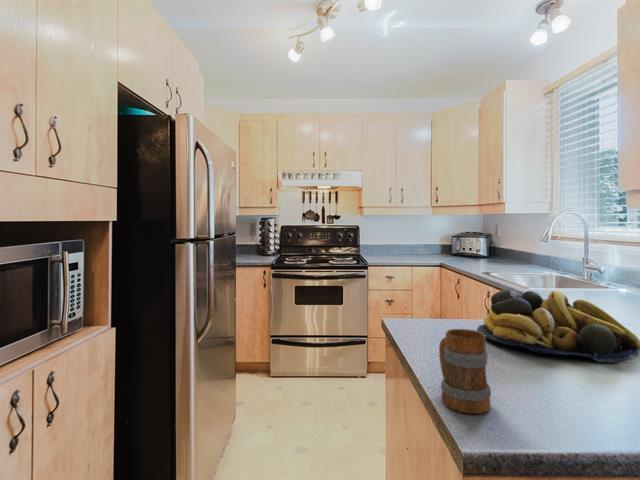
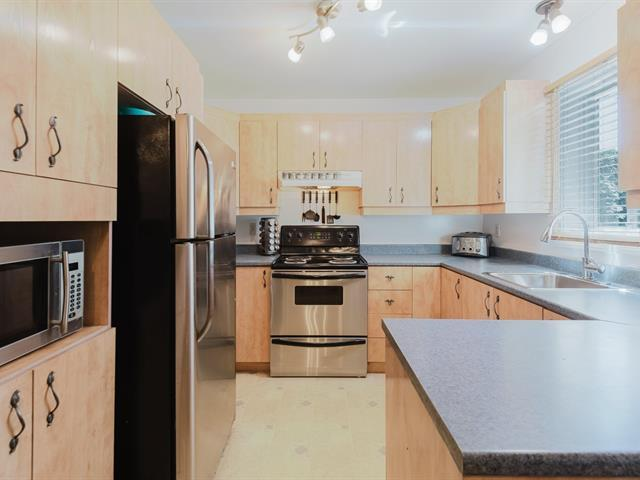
- fruit bowl (549, 315)
- mug (459, 365)
